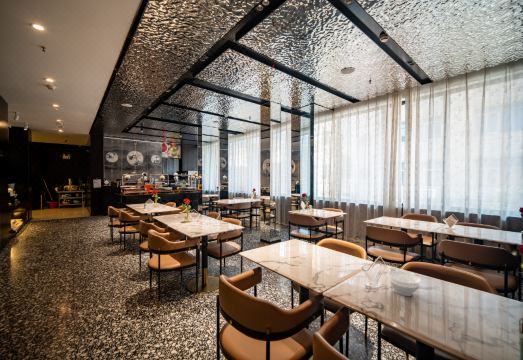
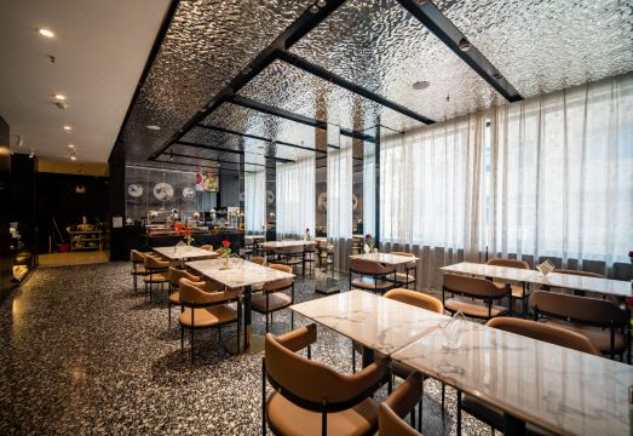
- bowl (403, 284)
